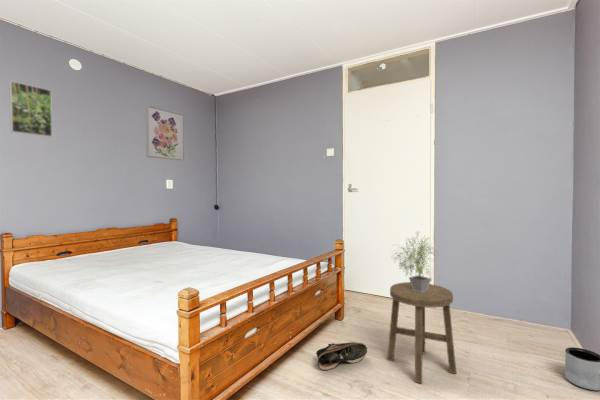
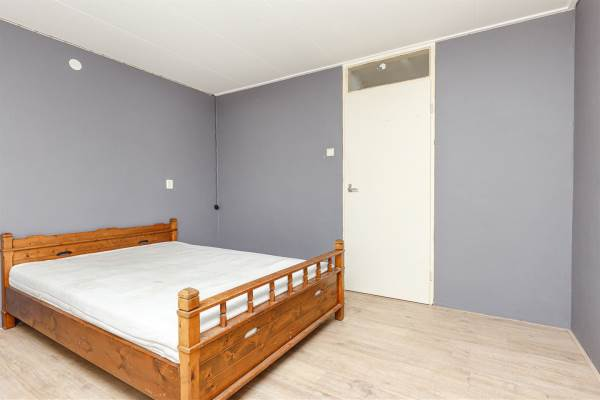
- planter (584, 368)
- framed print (31, 110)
- shoe (339, 353)
- wall art (166, 134)
- stool (420, 327)
- potted plant (415, 260)
